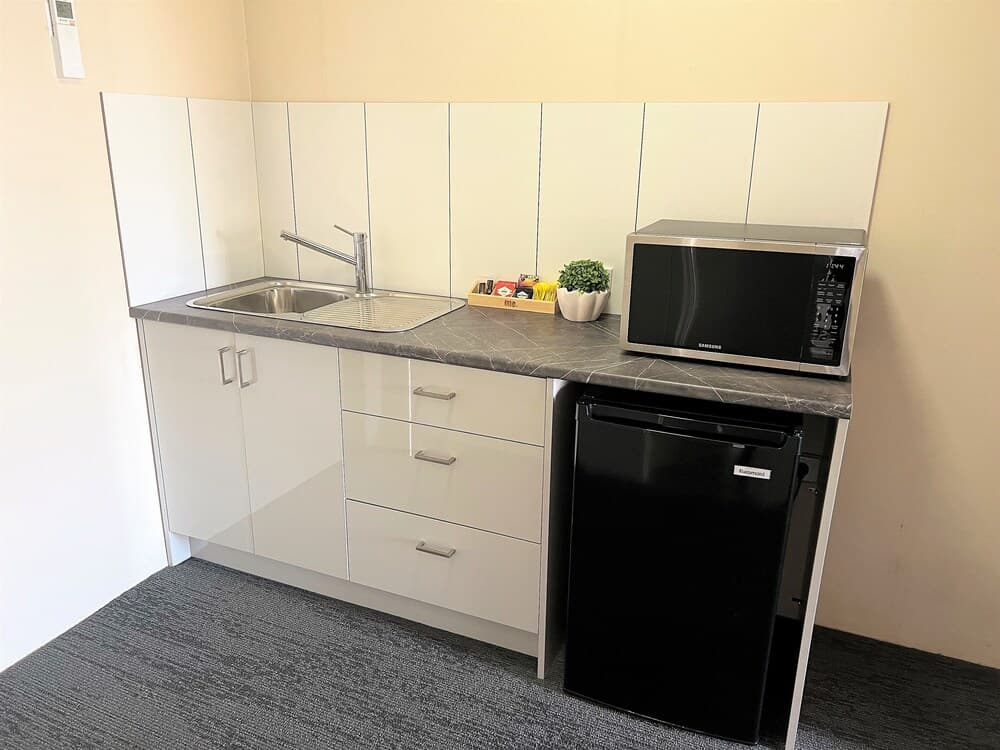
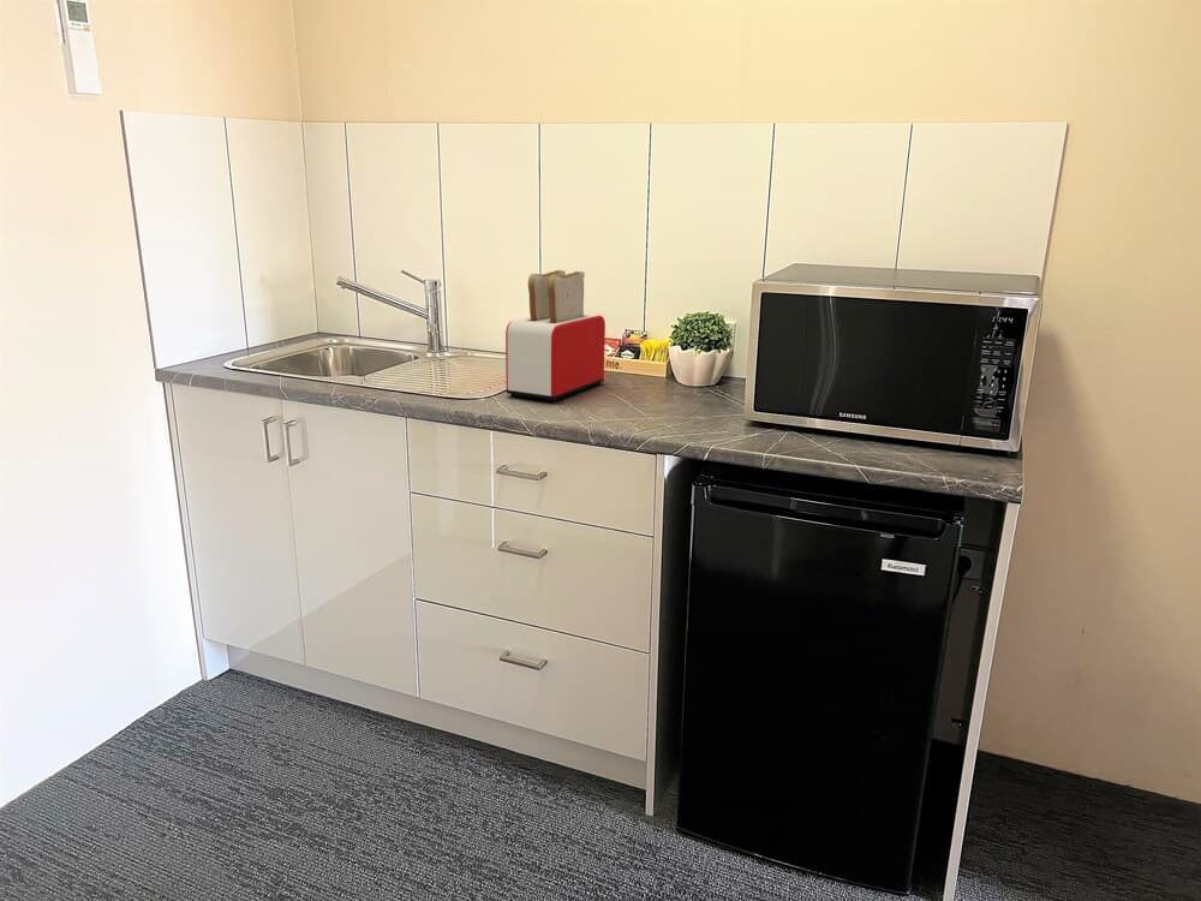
+ toaster (558, 330)
